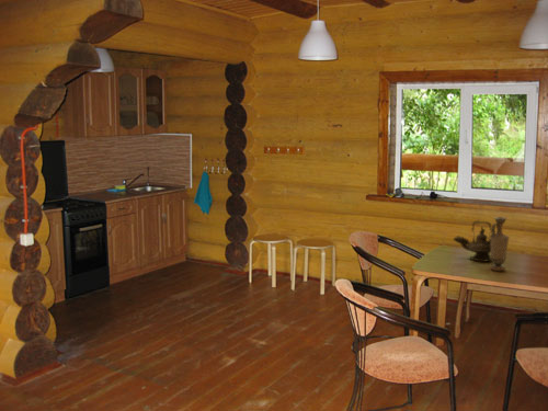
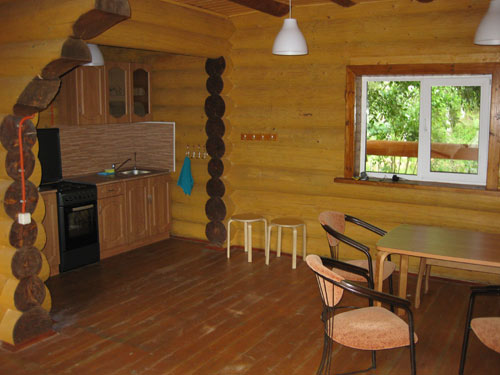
- vase (499, 243)
- teapot (473, 239)
